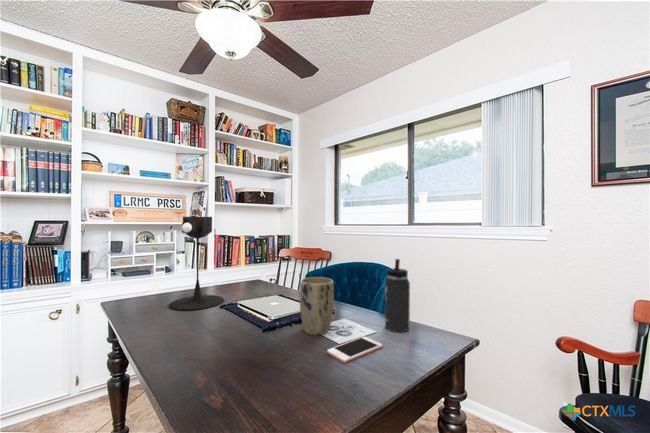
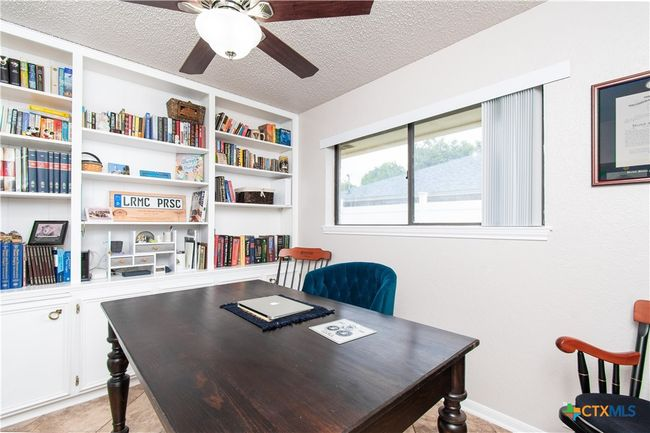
- thermos bottle (397, 293)
- plant pot (316, 305)
- desk lamp (197, 259)
- cell phone (355, 348)
